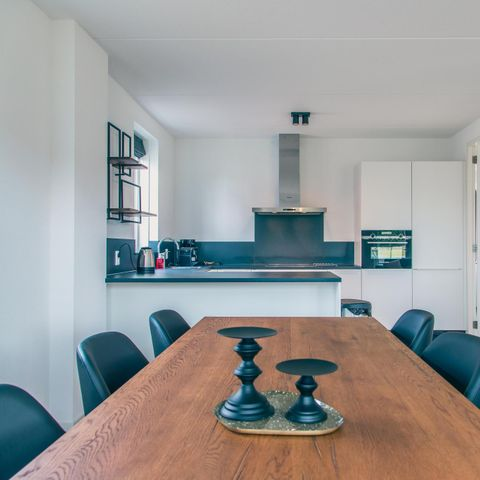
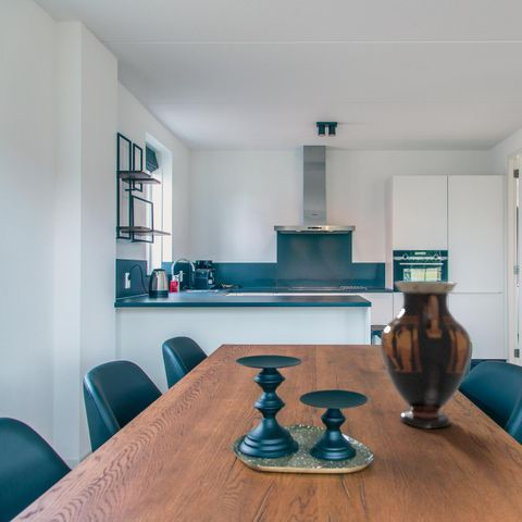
+ vase (424, 351)
